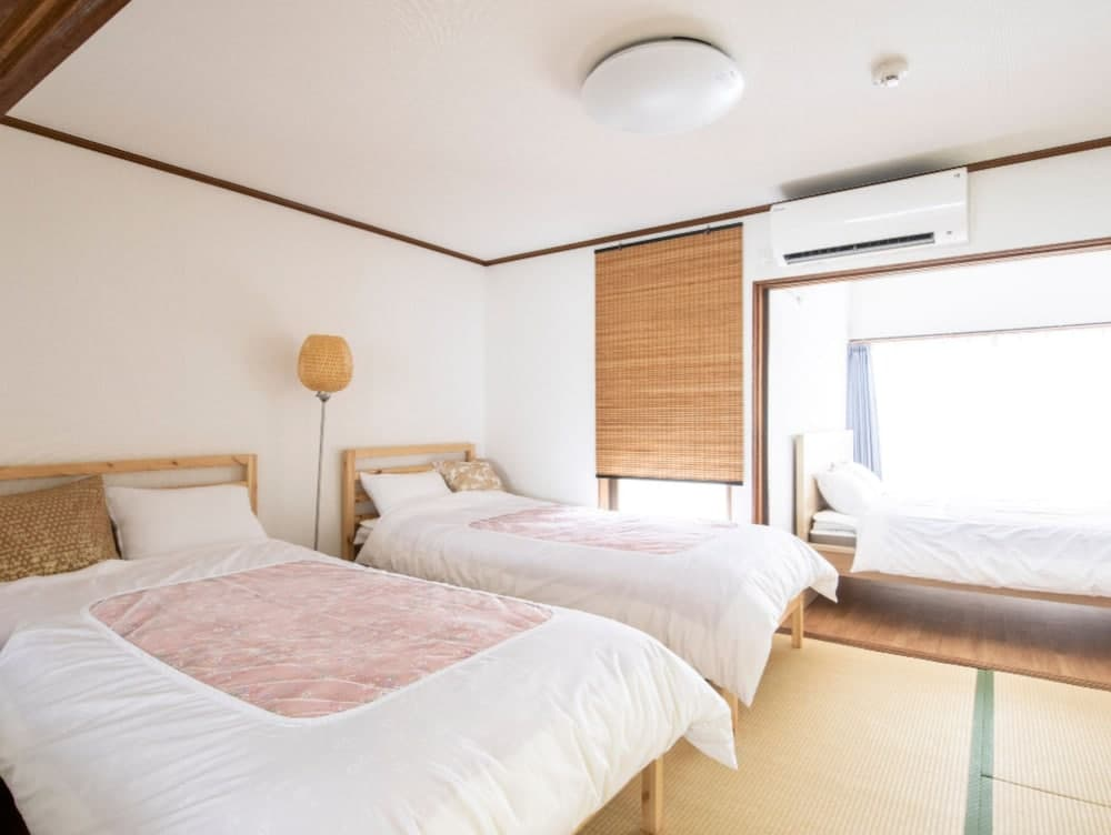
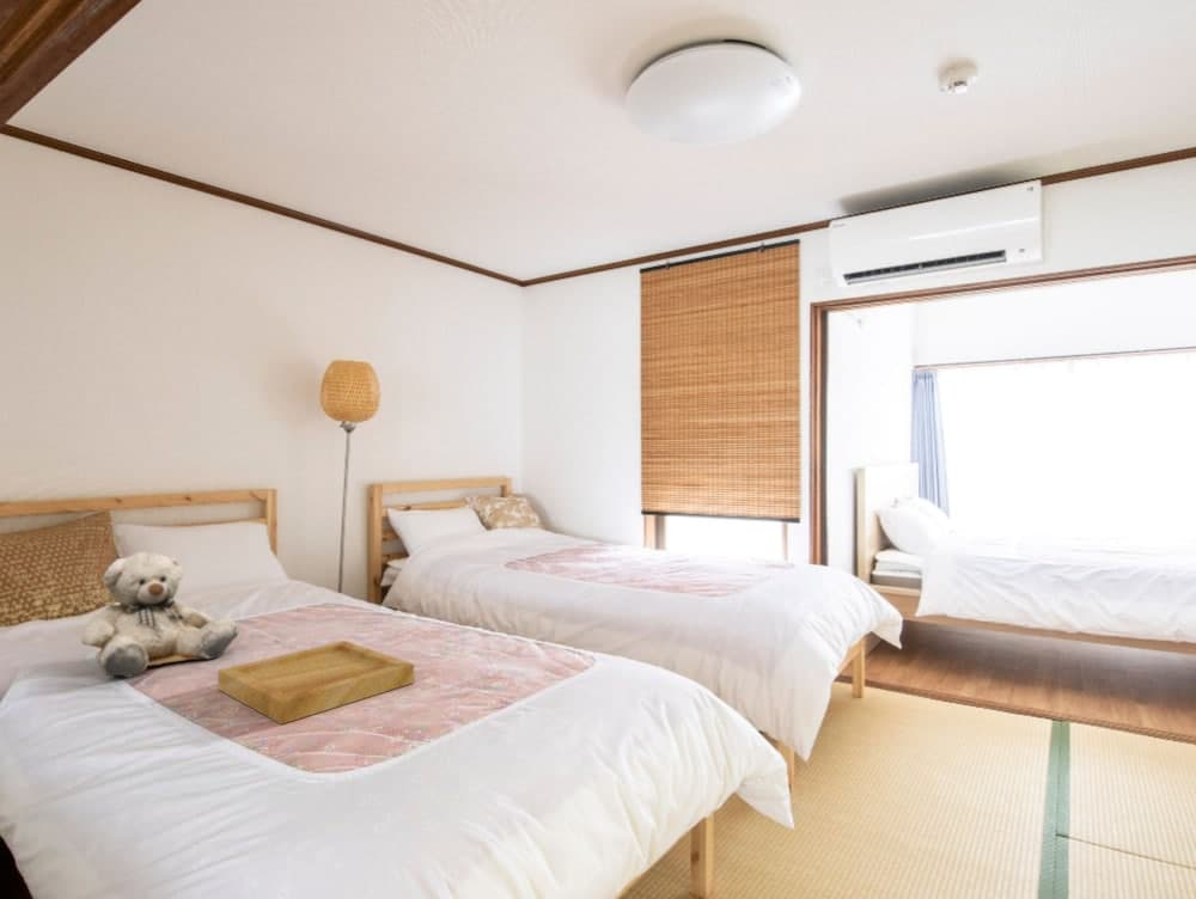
+ tray (317, 675)
+ teddy bear (152, 606)
